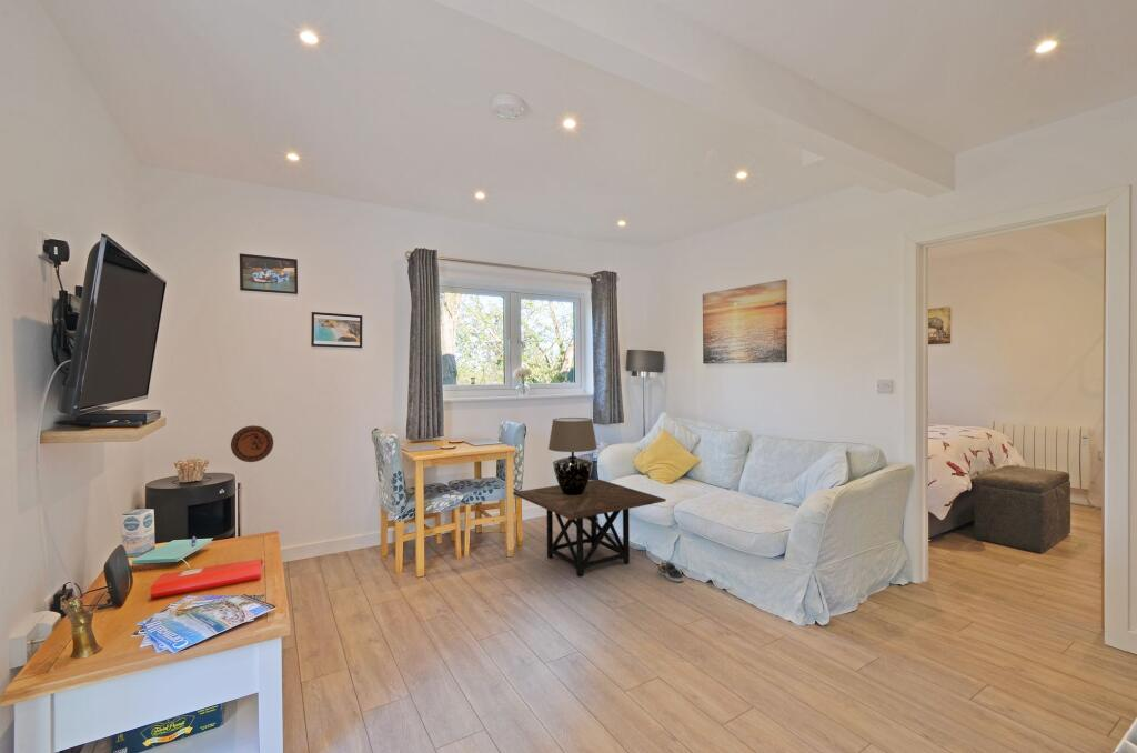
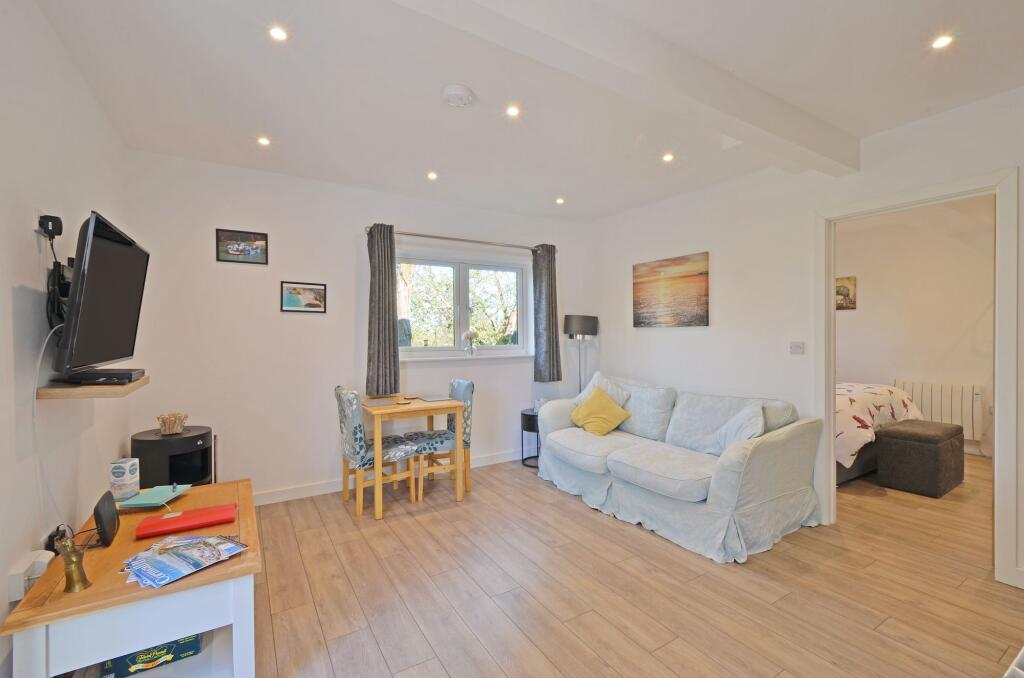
- decorative plate (252, 443)
- table lamp (572, 455)
- sneaker (670, 570)
- side table (584, 530)
